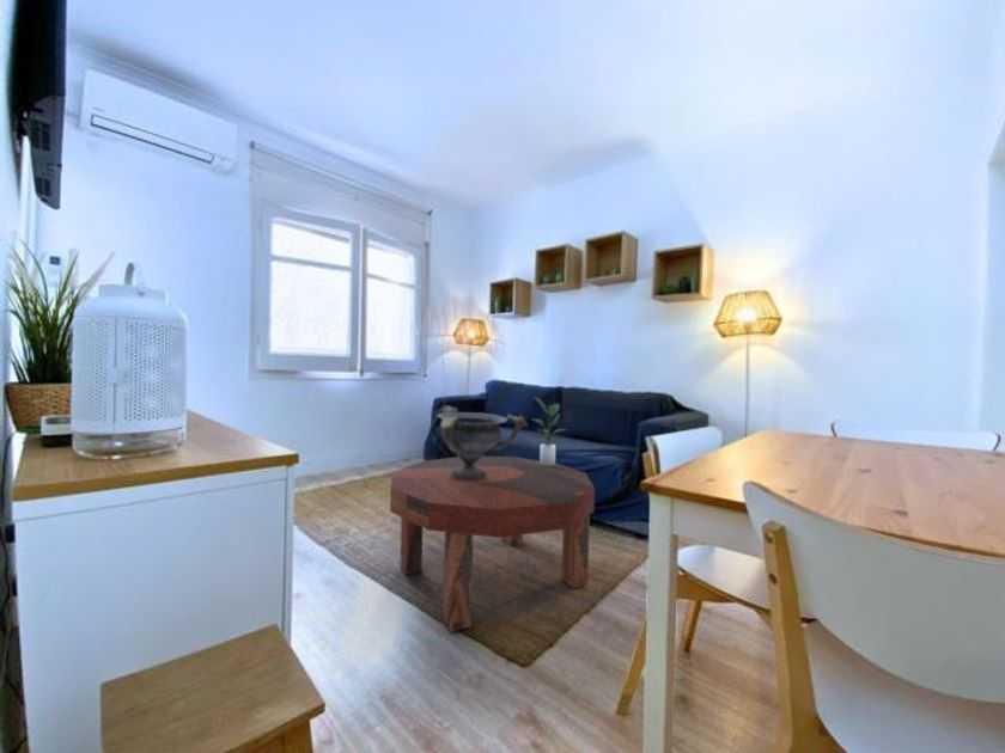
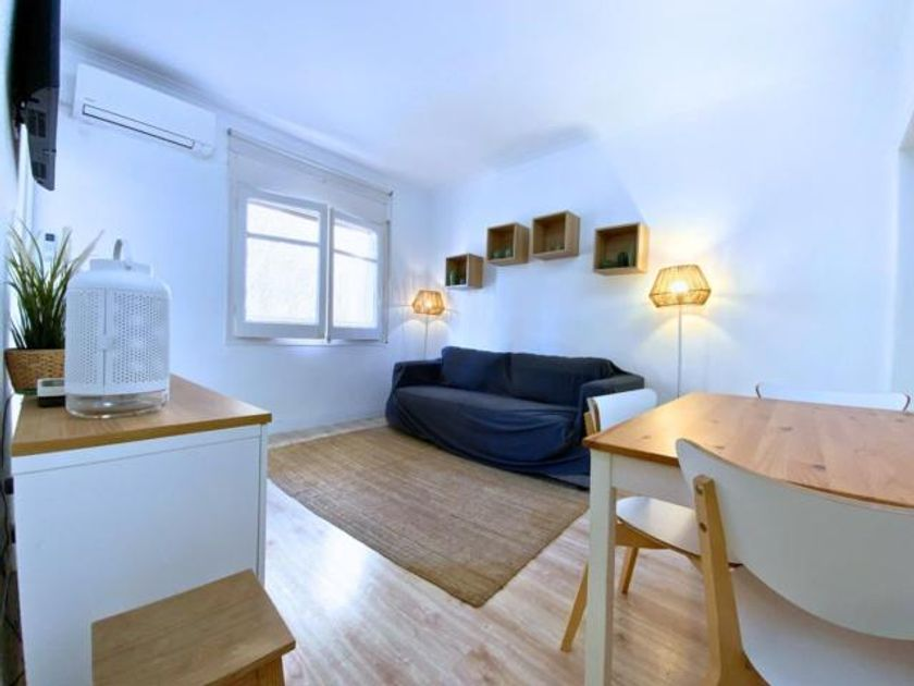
- decorative bowl (471, 441)
- coffee table (488, 526)
- potted plant (548, 430)
